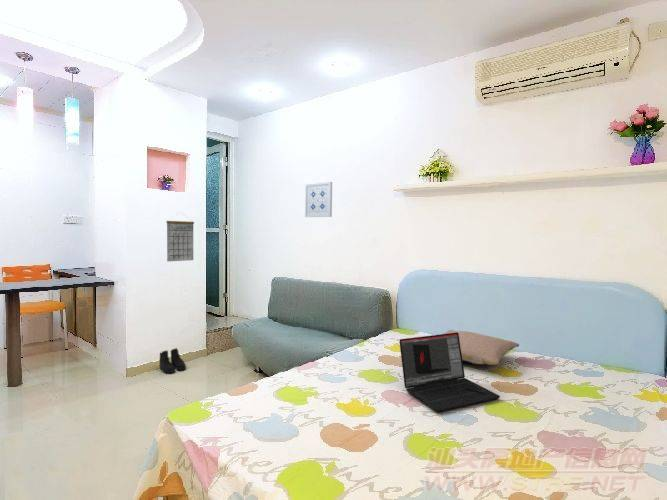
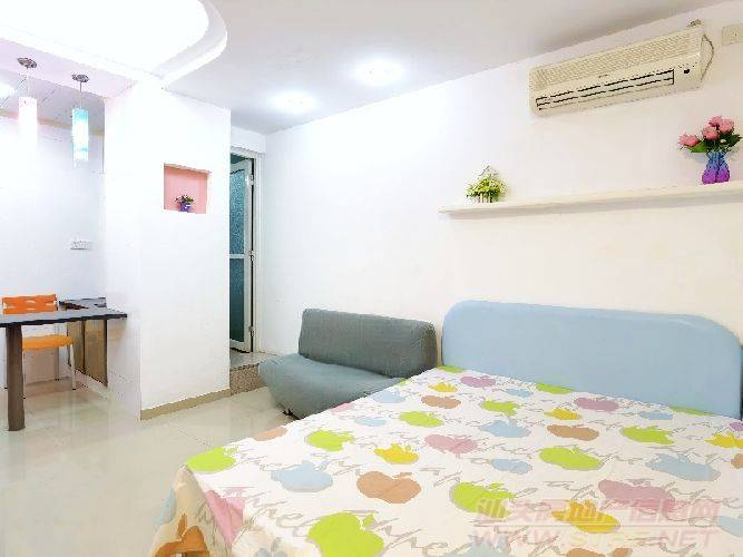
- wall art (318, 200)
- calendar (180, 236)
- boots (172, 359)
- pillow (469, 346)
- laptop (448, 368)
